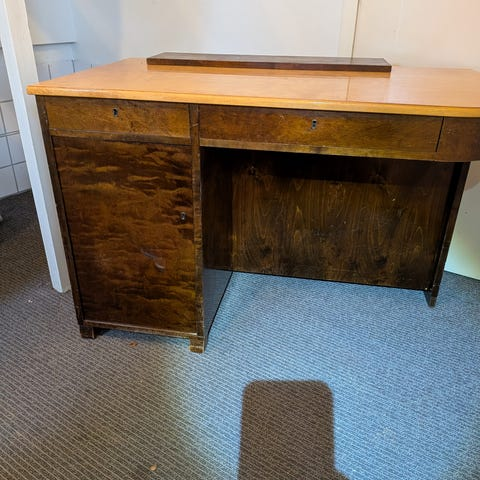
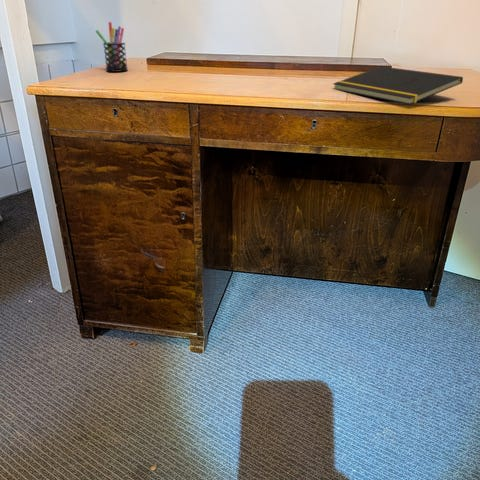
+ pen holder (111, 46)
+ notepad (394, 83)
